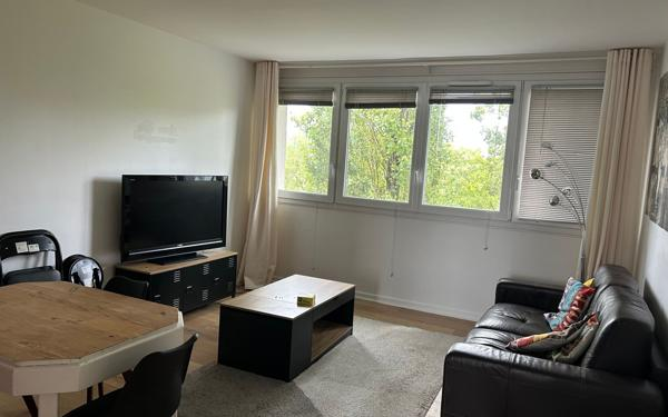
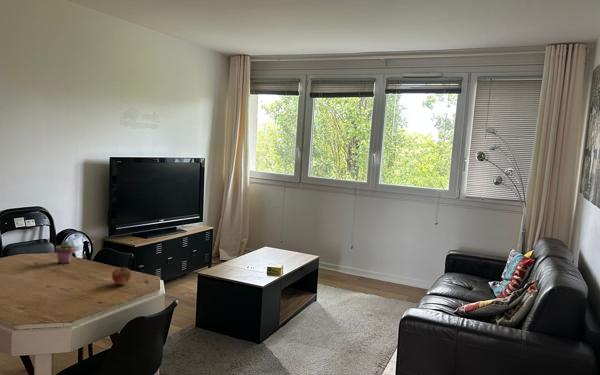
+ fruit (121, 275)
+ potted succulent (64, 251)
